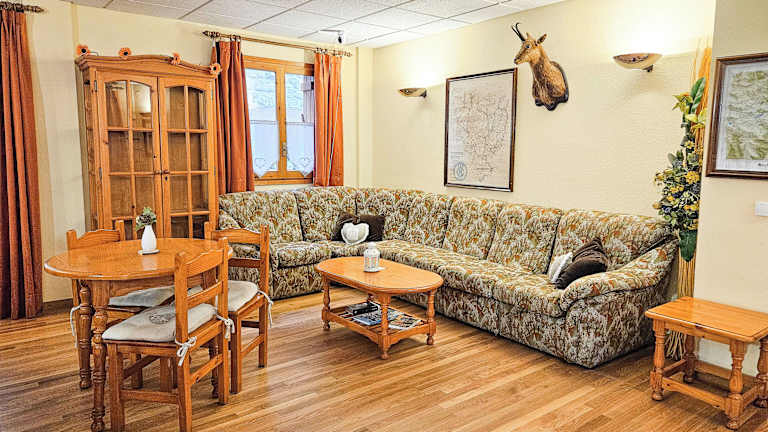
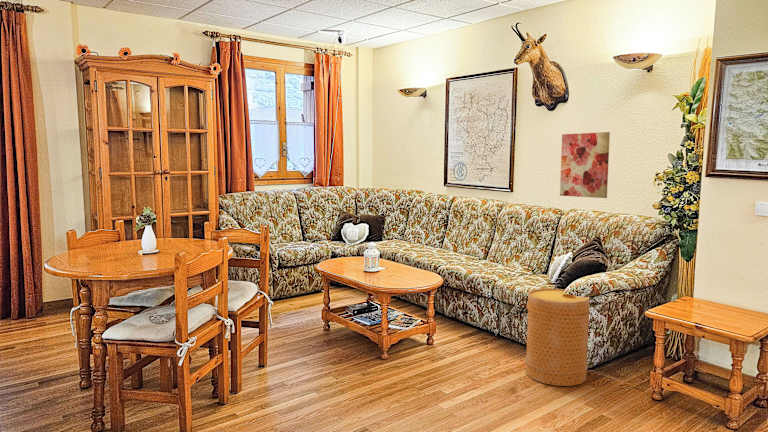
+ wall art (583, 165)
+ basket (556, 334)
